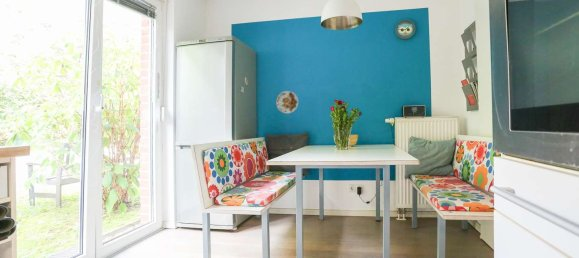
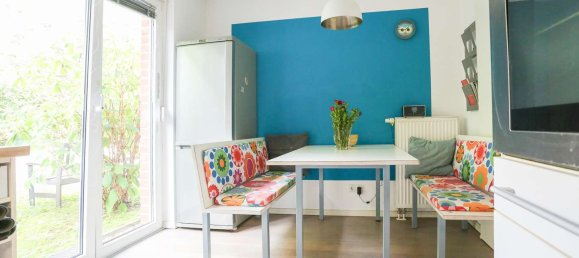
- decorative plate (287, 102)
